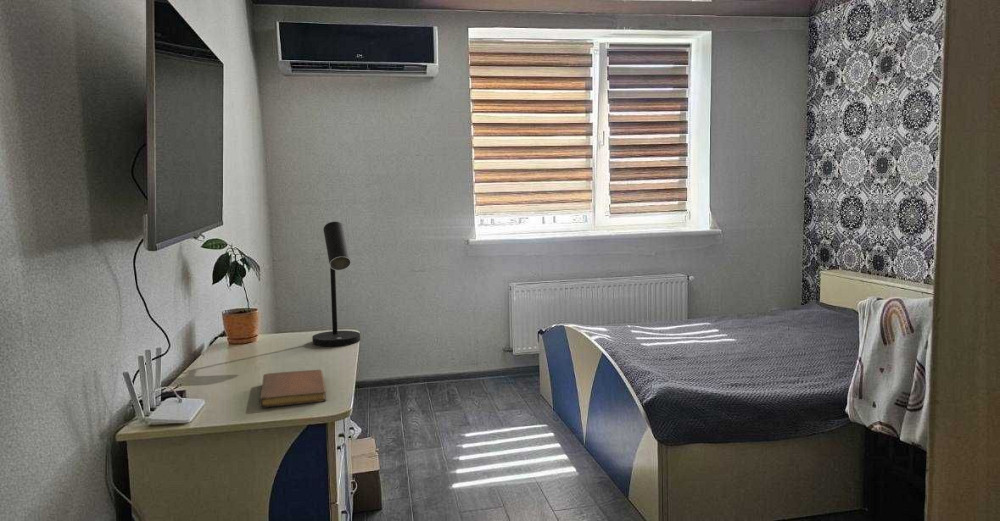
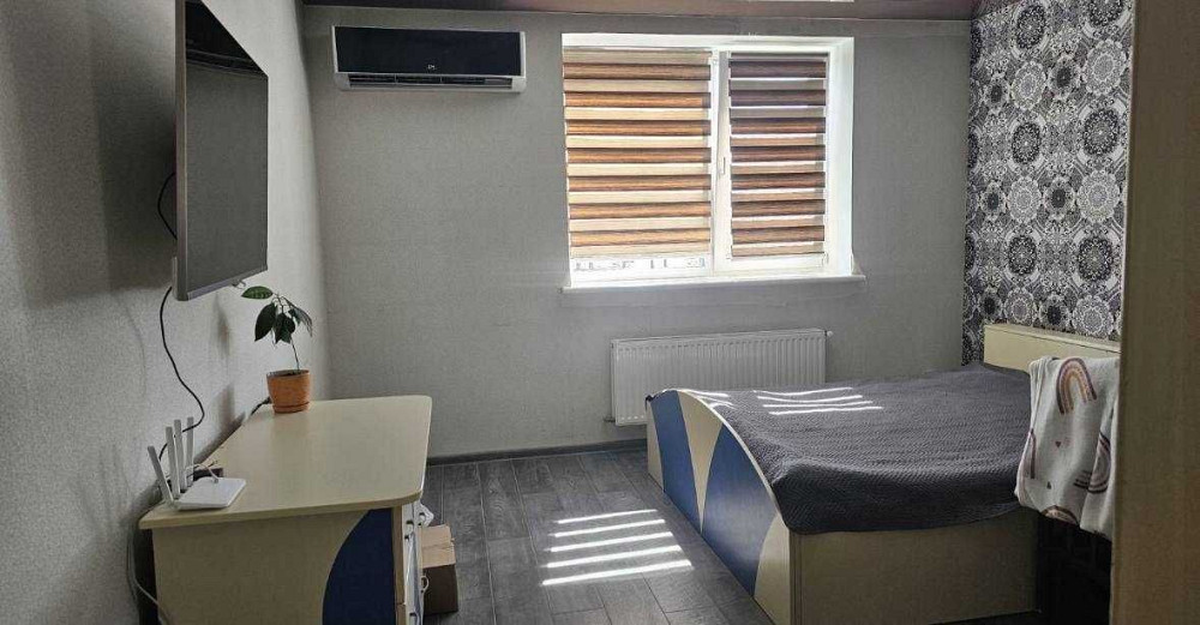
- notebook (293, 386)
- desk lamp (335, 283)
